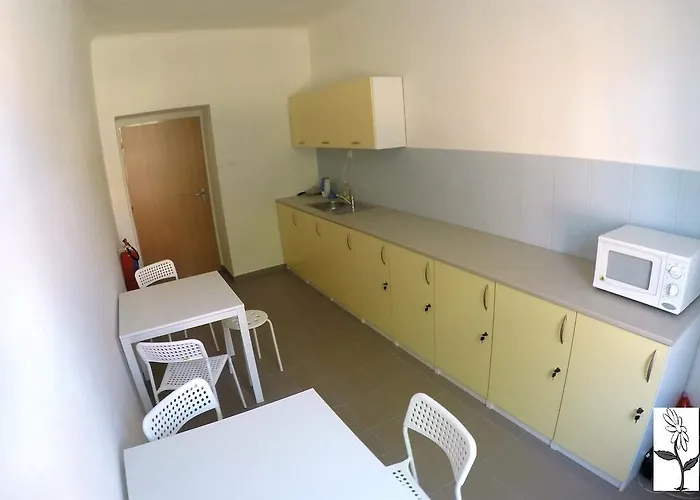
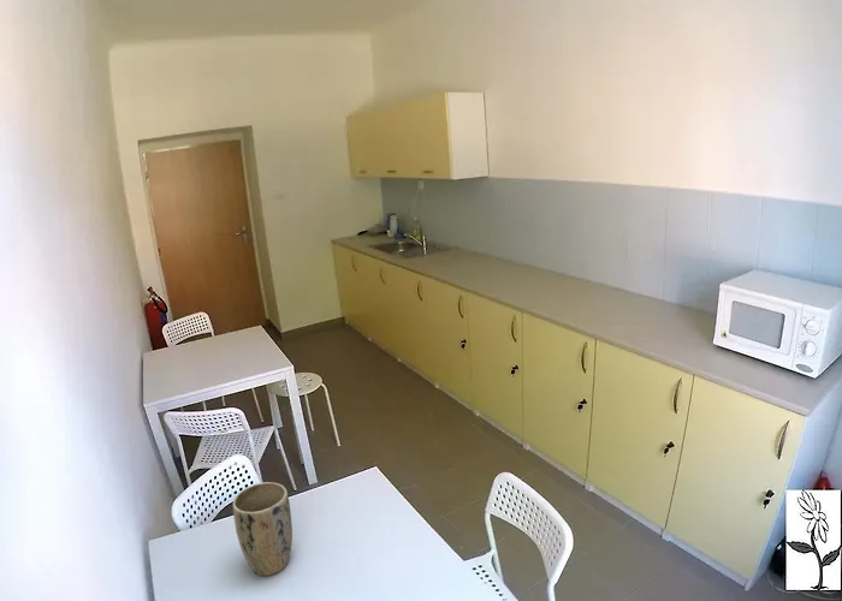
+ plant pot (265, 530)
